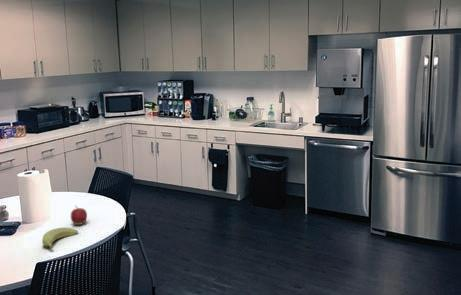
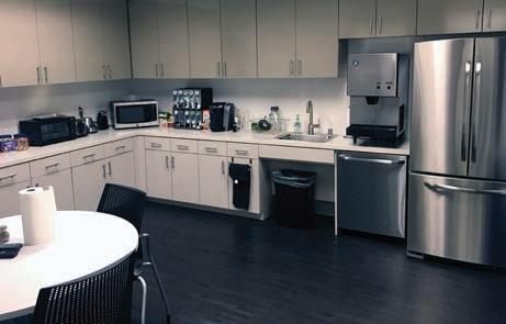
- banana (59, 236)
- apple (78, 214)
